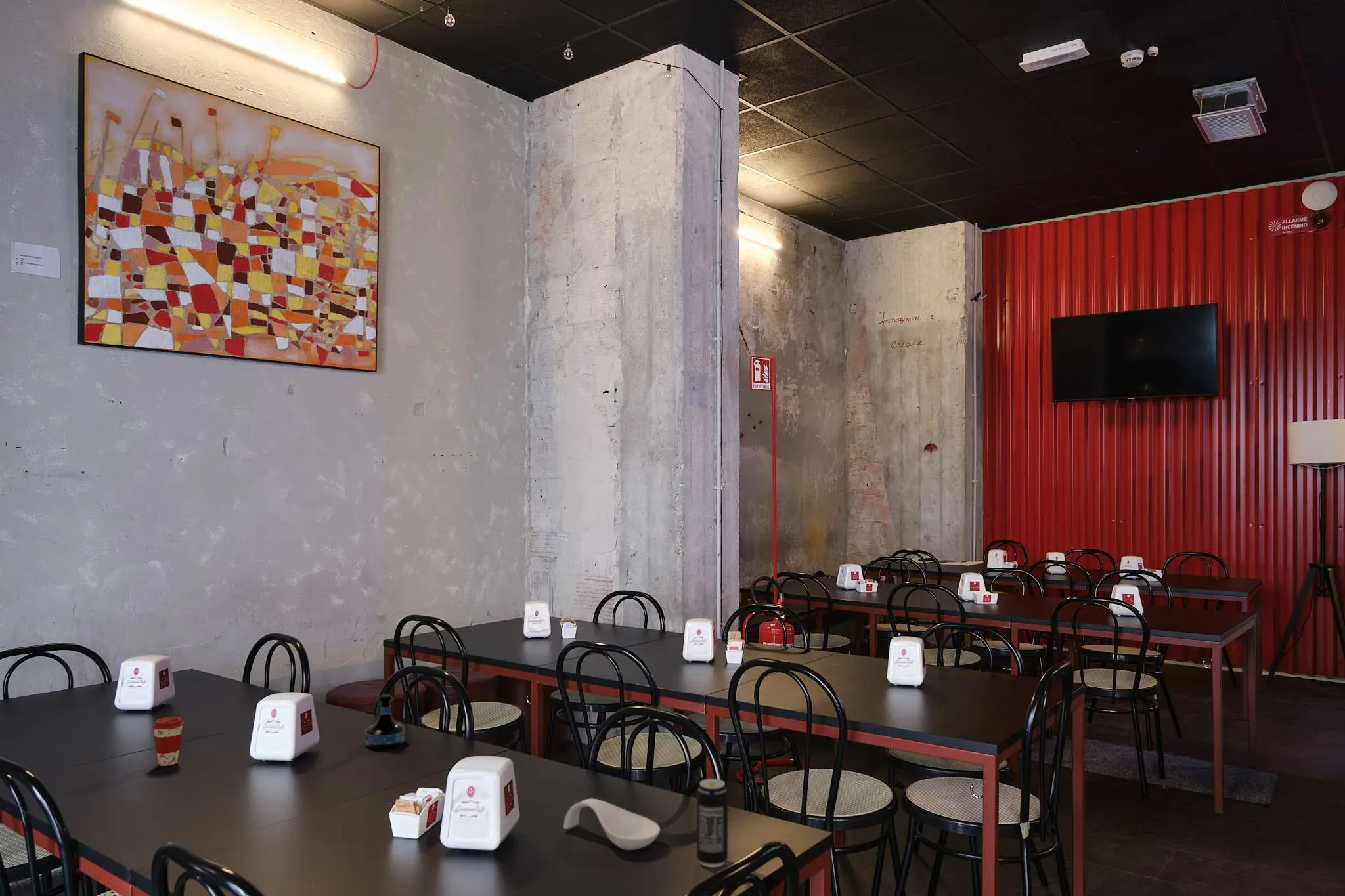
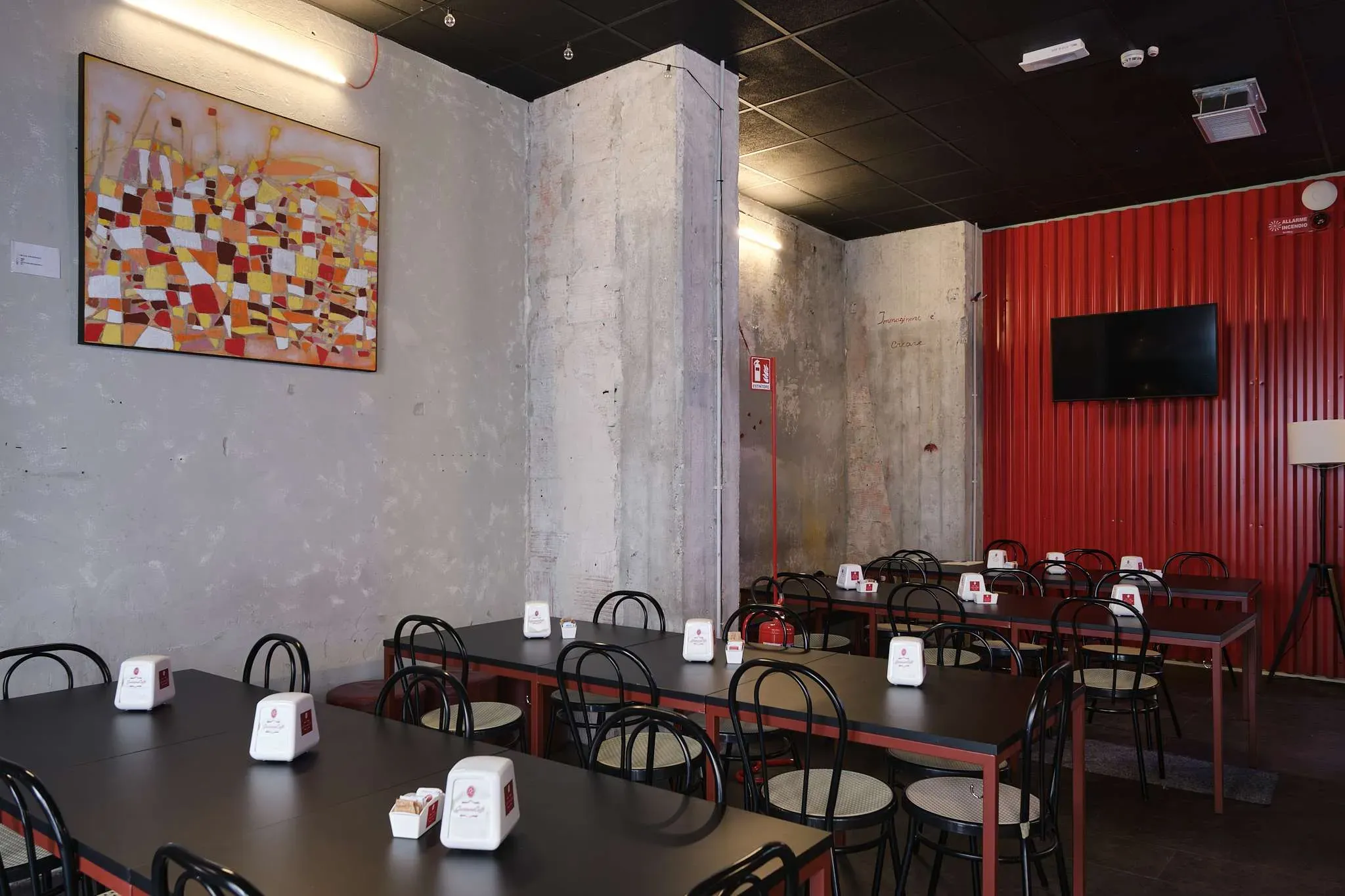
- coffee cup (167, 741)
- spoon rest (610, 822)
- tequila bottle (385, 719)
- beverage can (712, 822)
